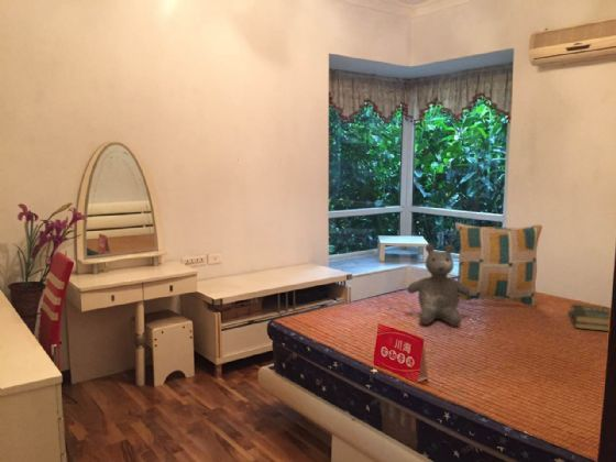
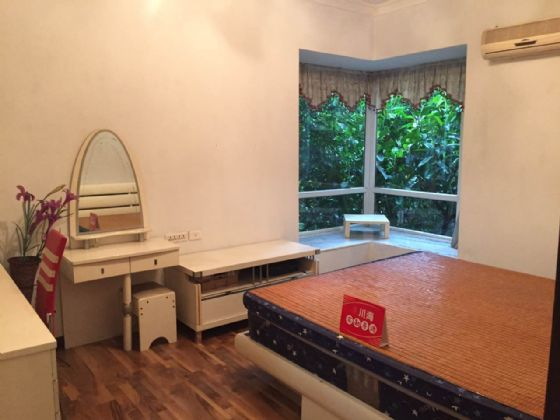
- pillow (496, 264)
- teddy bear (439, 283)
- book (591, 317)
